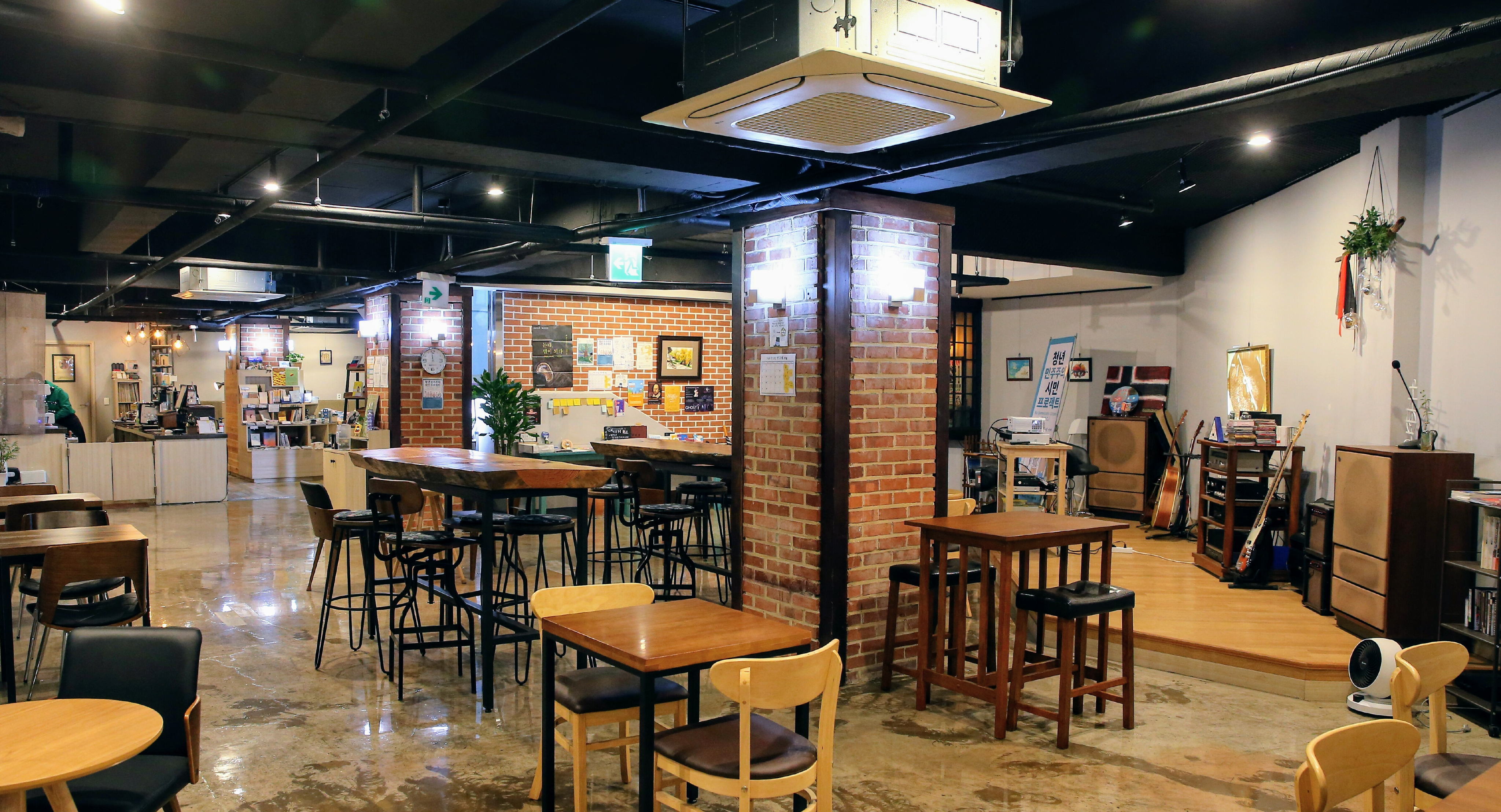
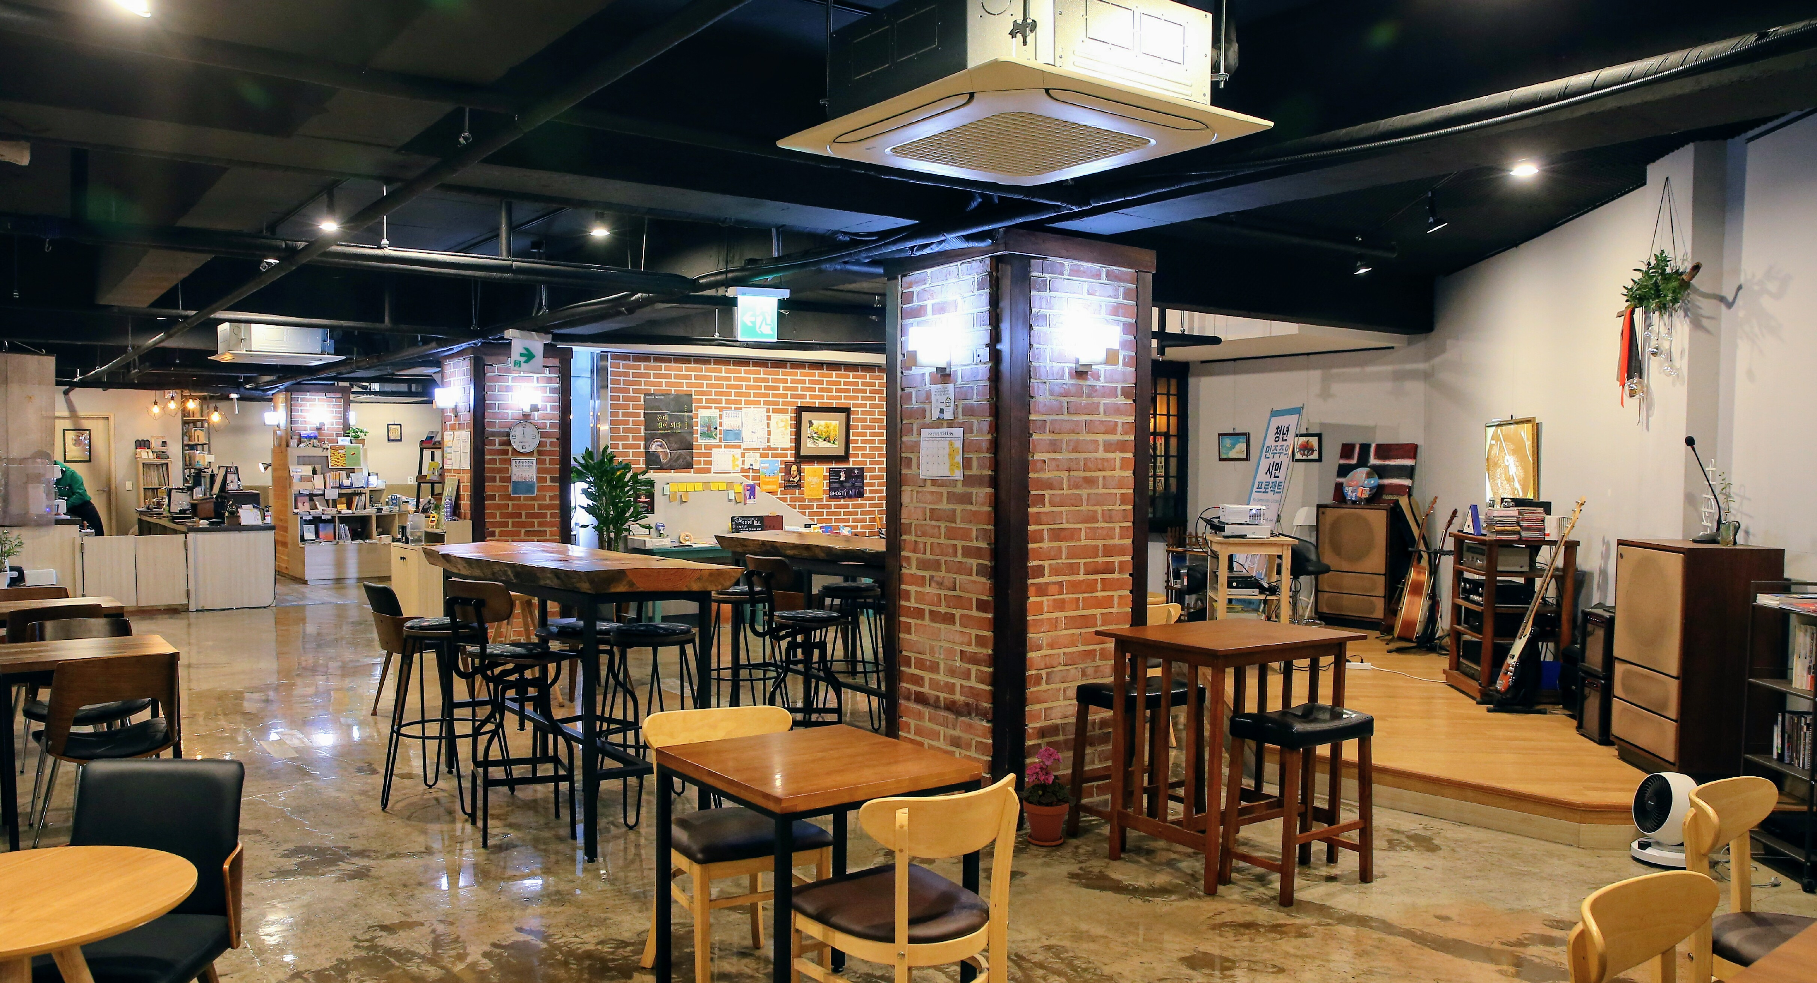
+ potted plant (1045, 794)
